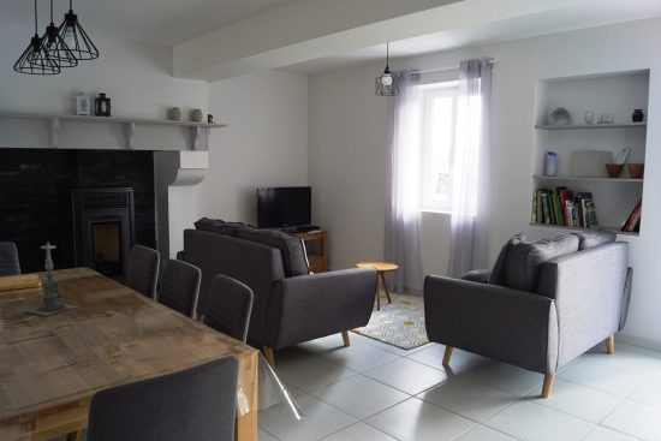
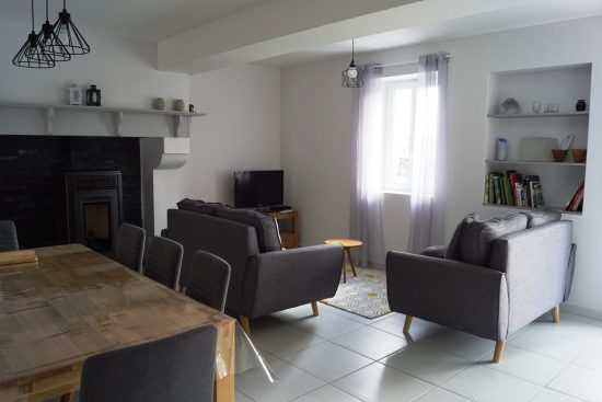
- candle holder (49, 273)
